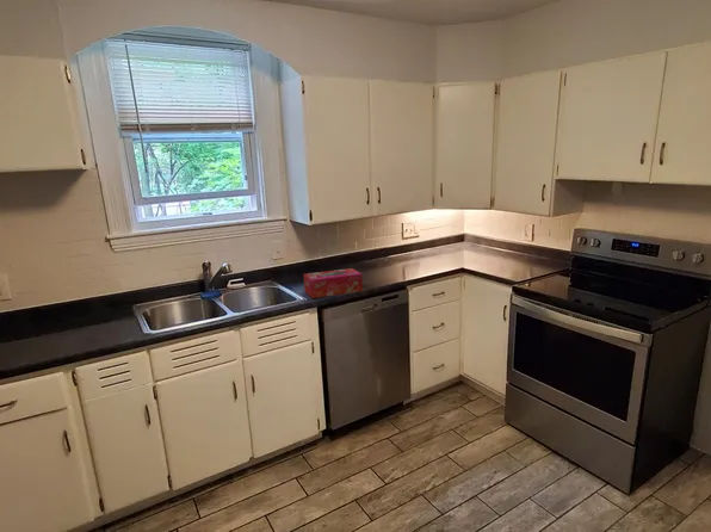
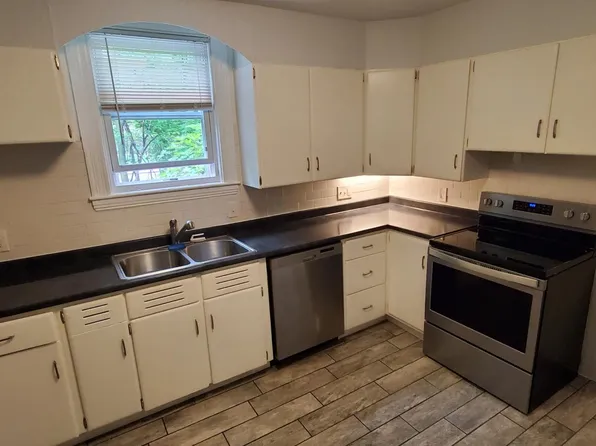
- tissue box (333, 283)
